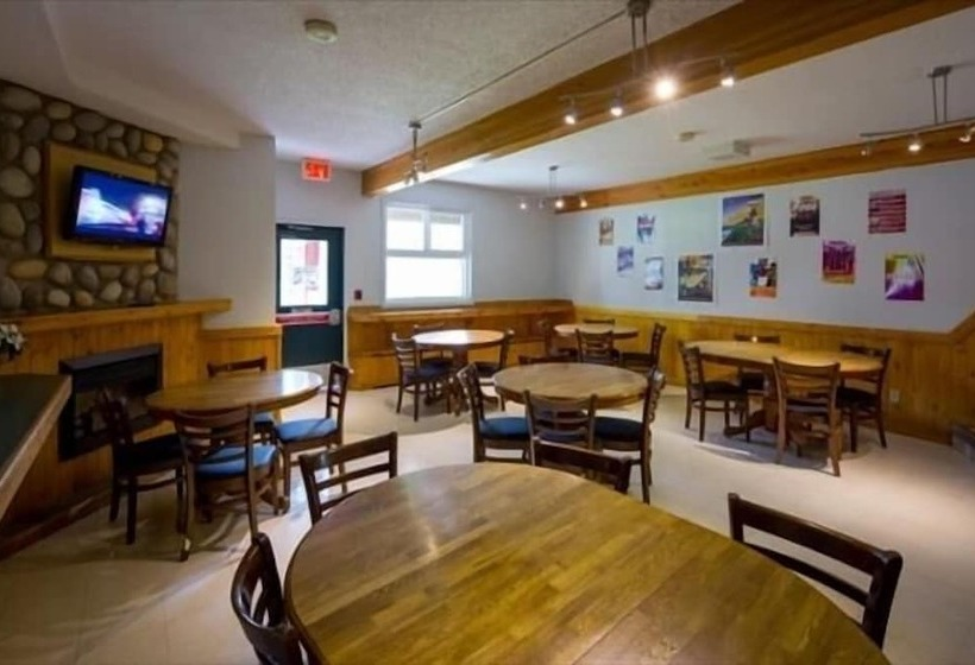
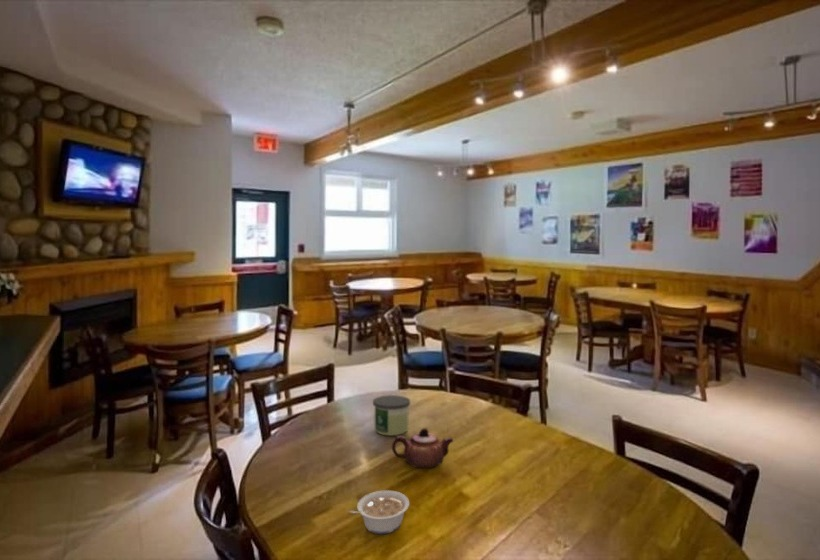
+ legume (382, 512)
+ teapot (422, 444)
+ candle (391, 415)
